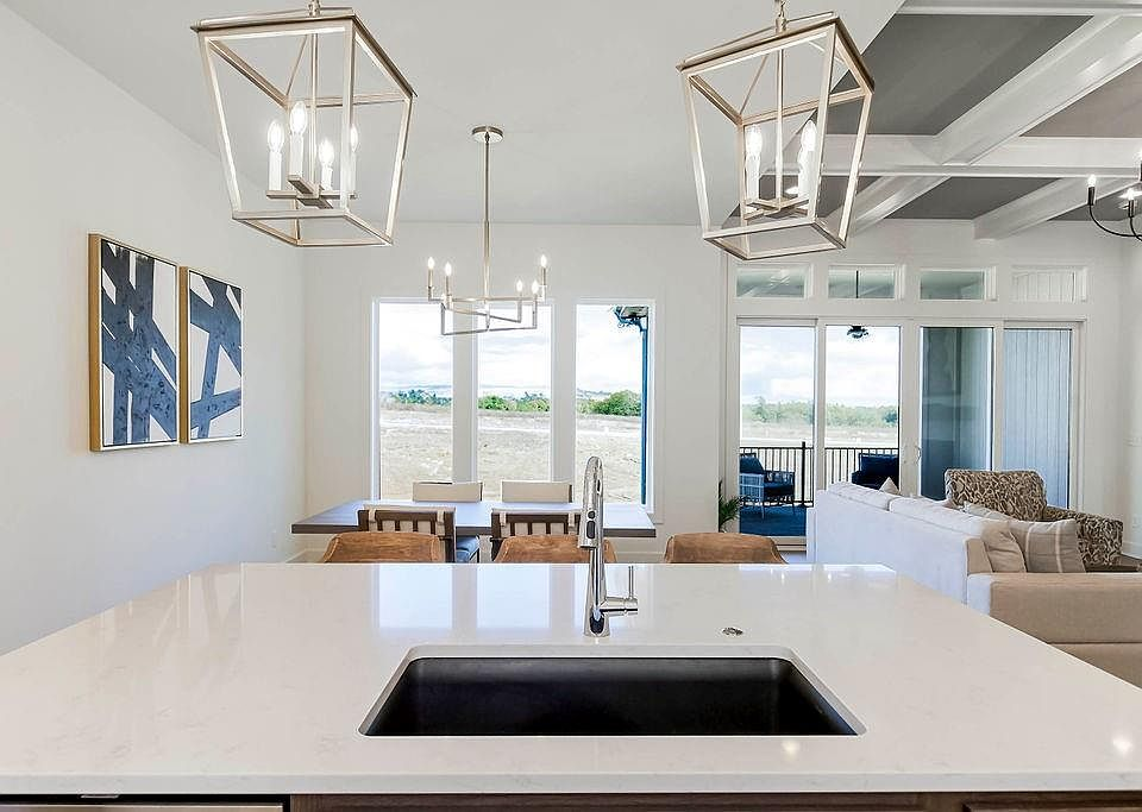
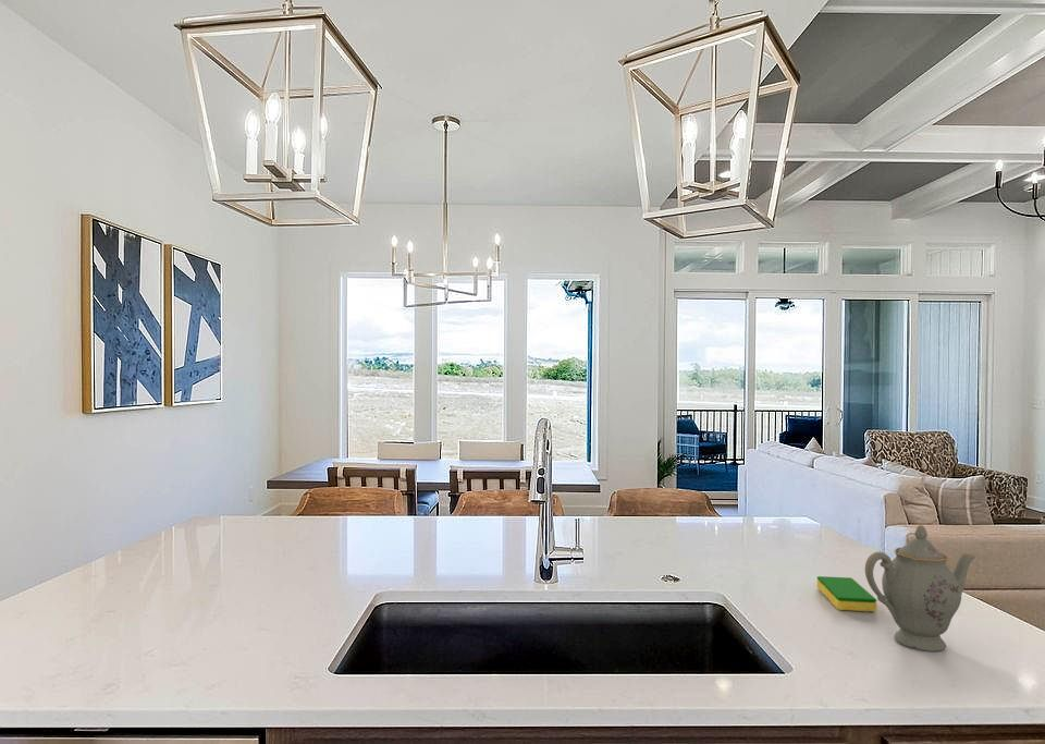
+ chinaware (921, 583)
+ dish sponge (845, 593)
